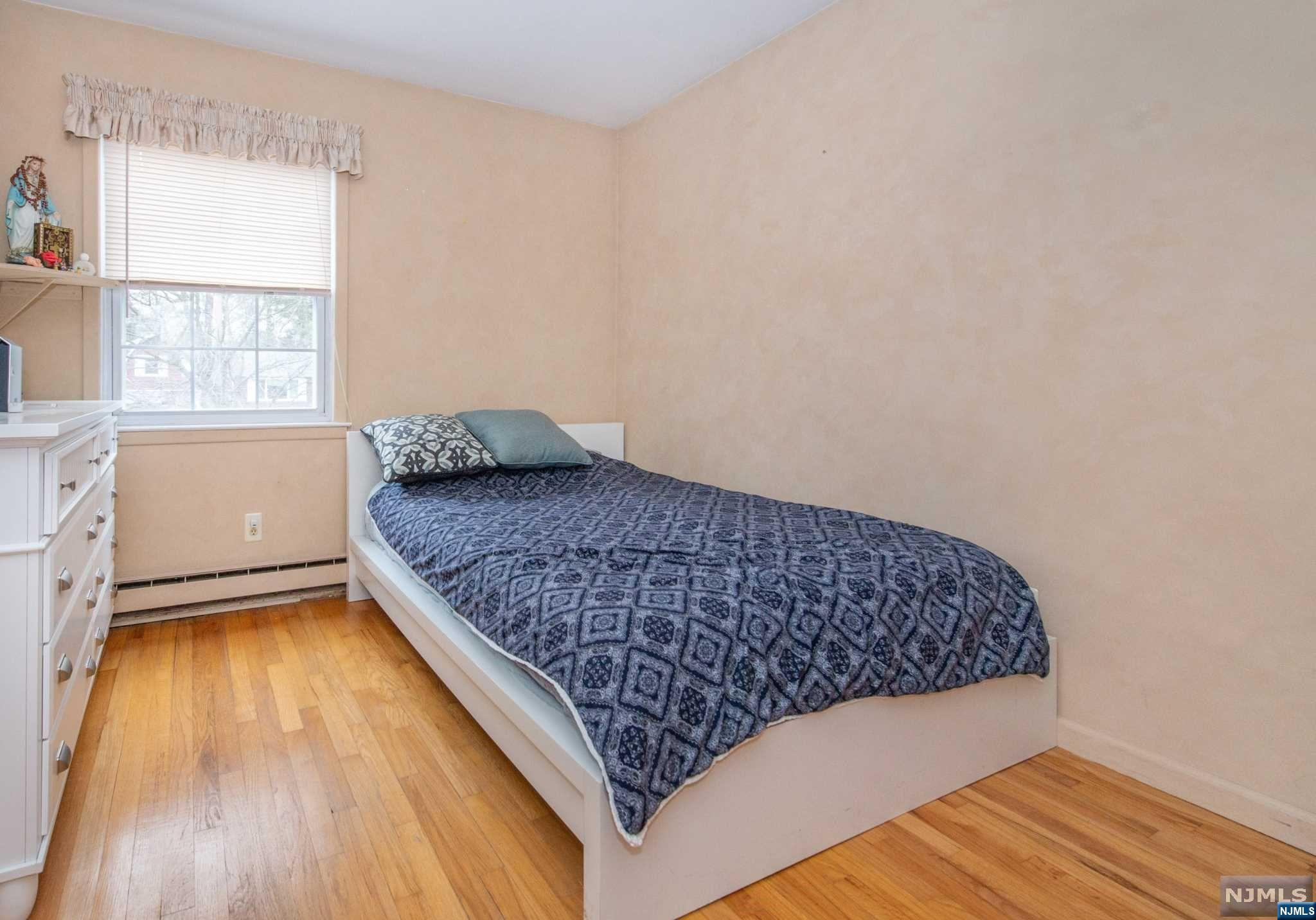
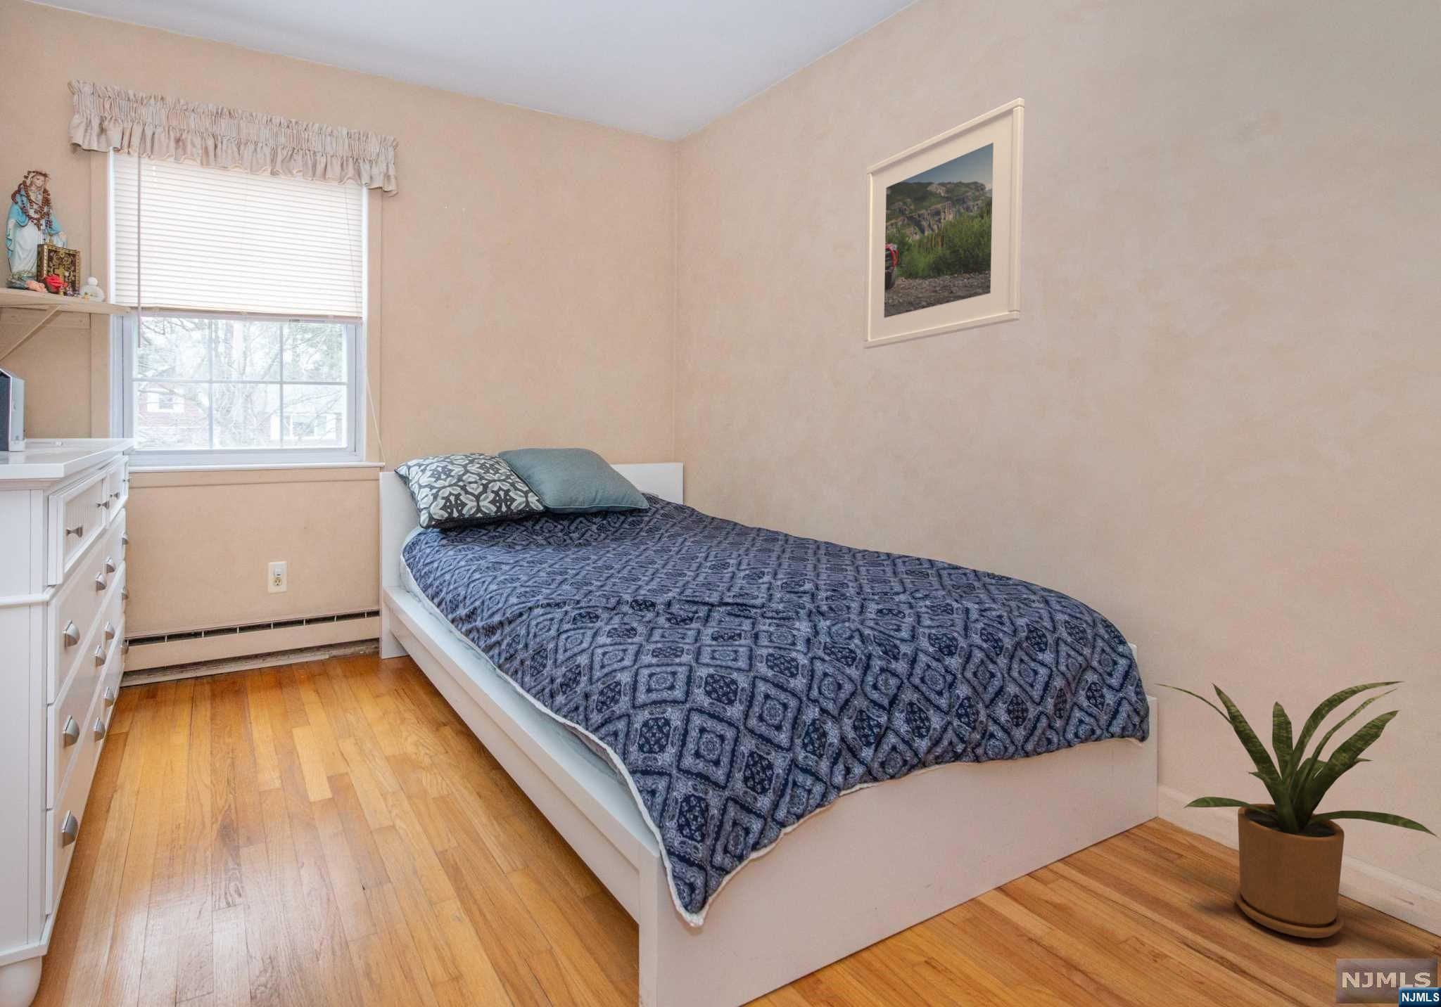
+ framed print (936, 236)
+ house plant (1290, 789)
